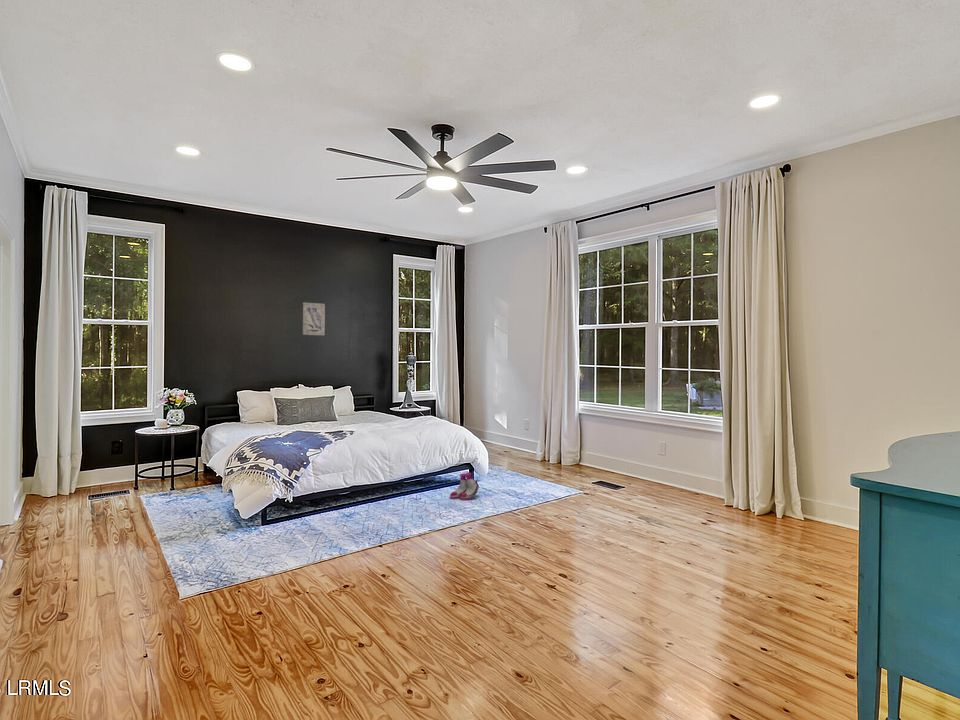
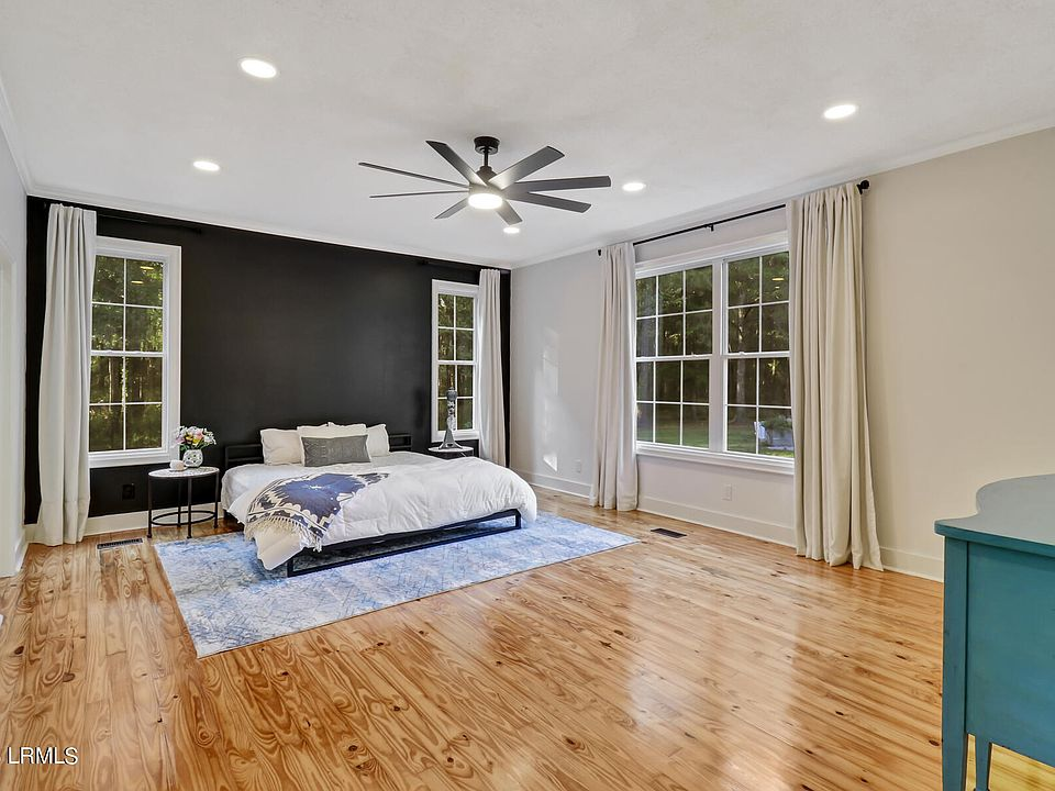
- wall art (313, 319)
- boots (464, 484)
